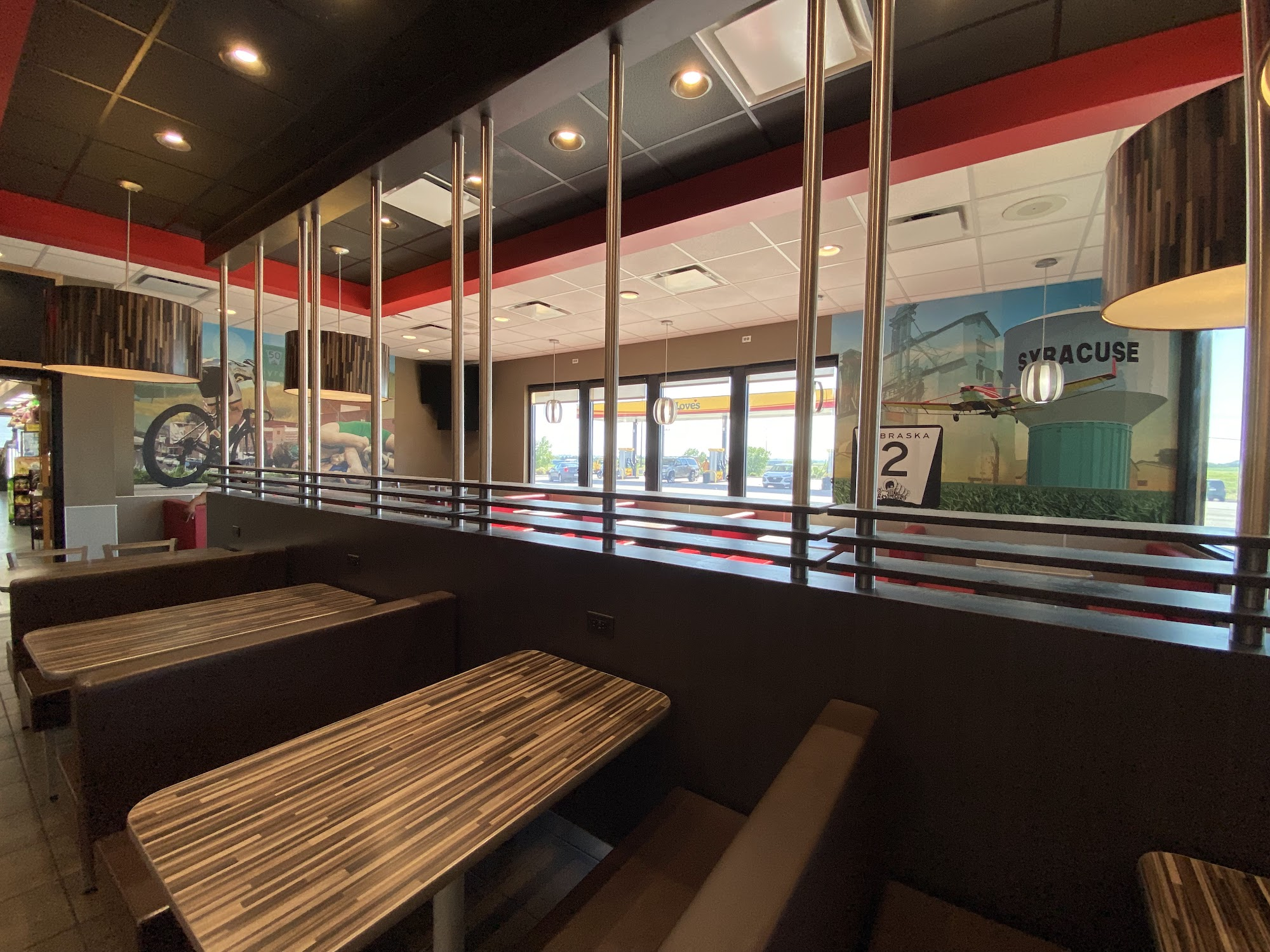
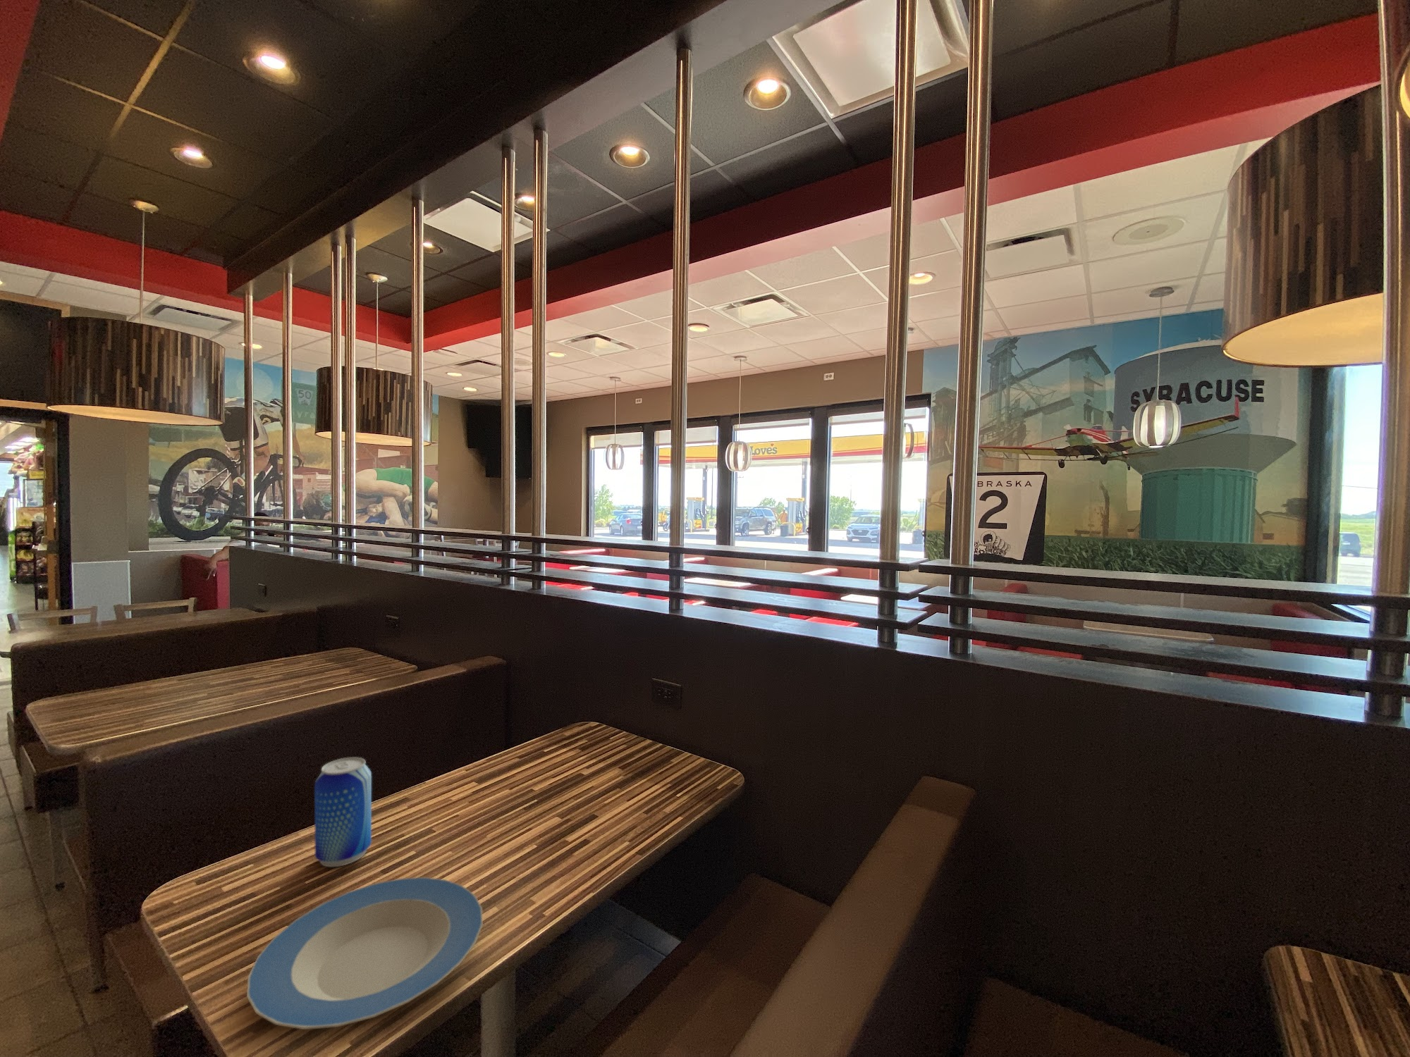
+ beer can (343, 809)
+ plate (374, 952)
